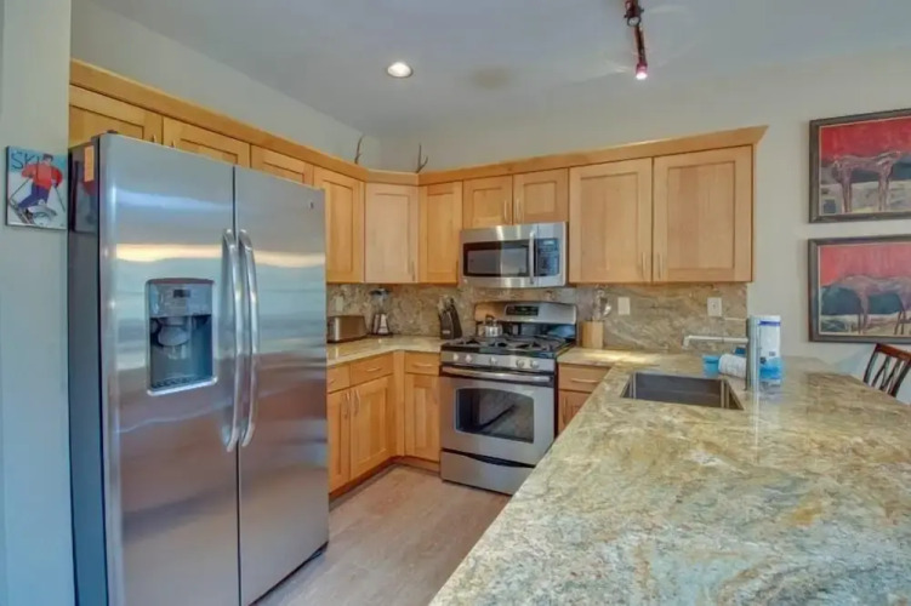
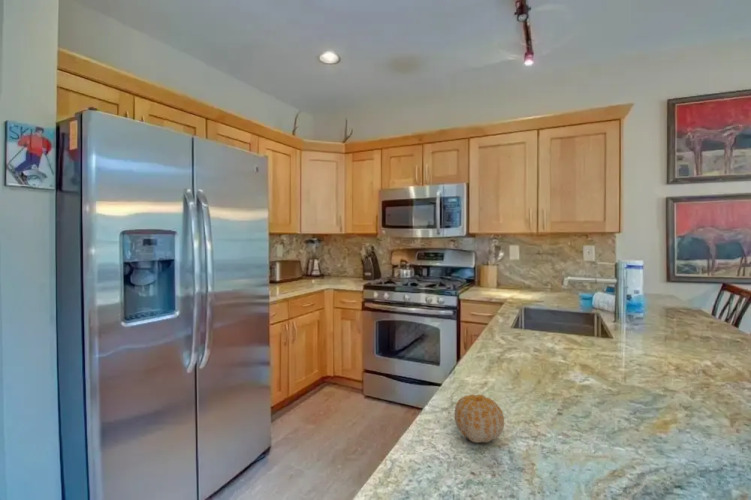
+ fruit (478, 418)
